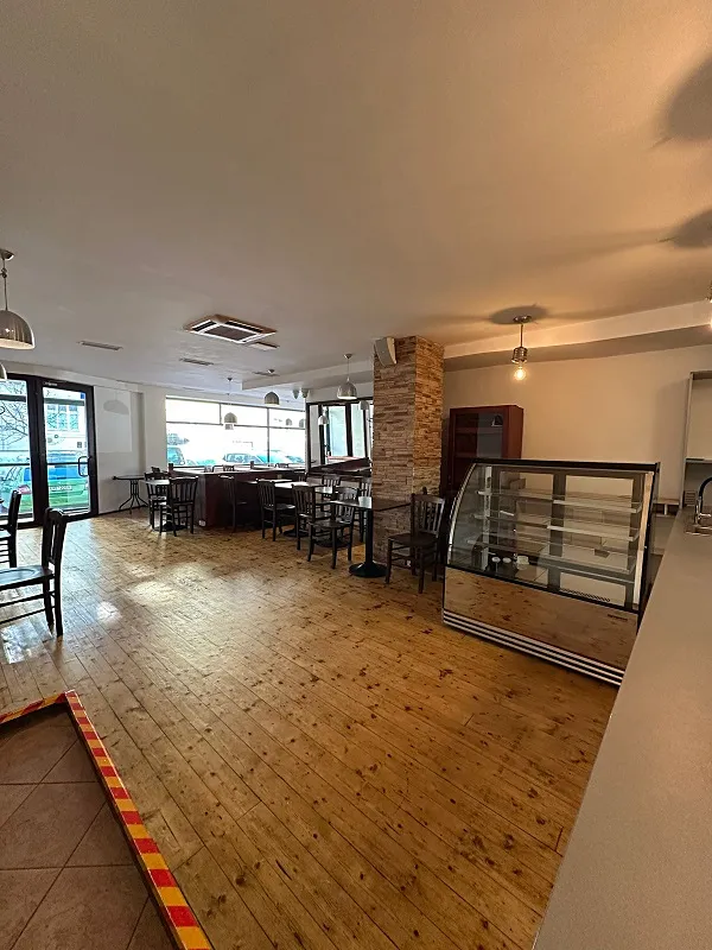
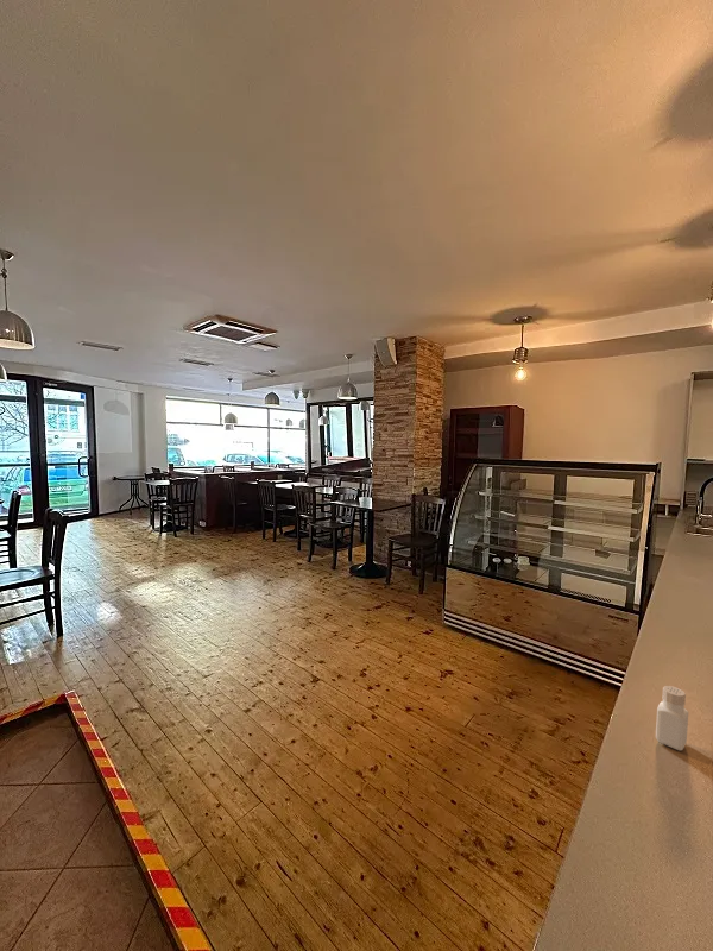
+ pepper shaker (671, 716)
